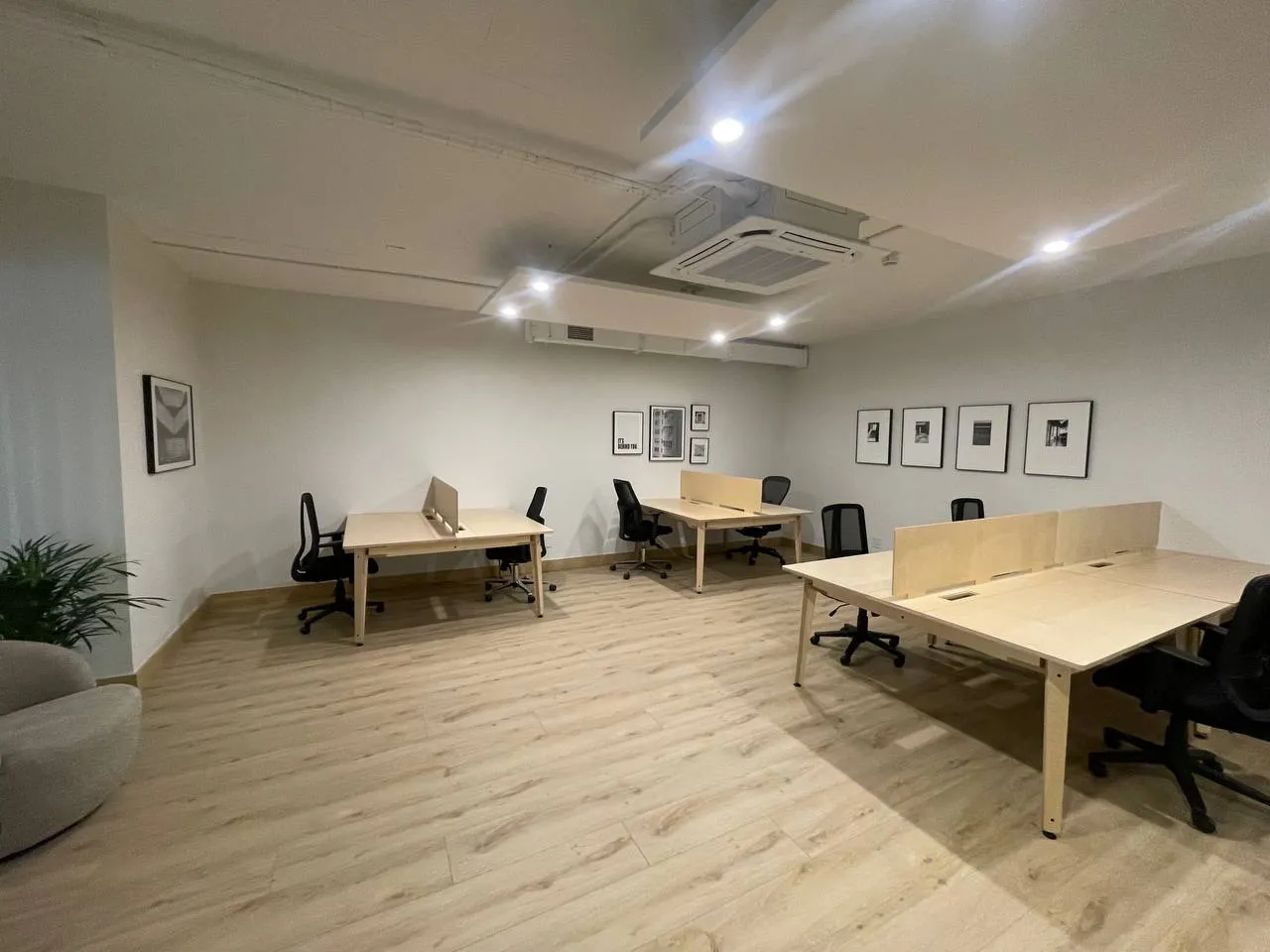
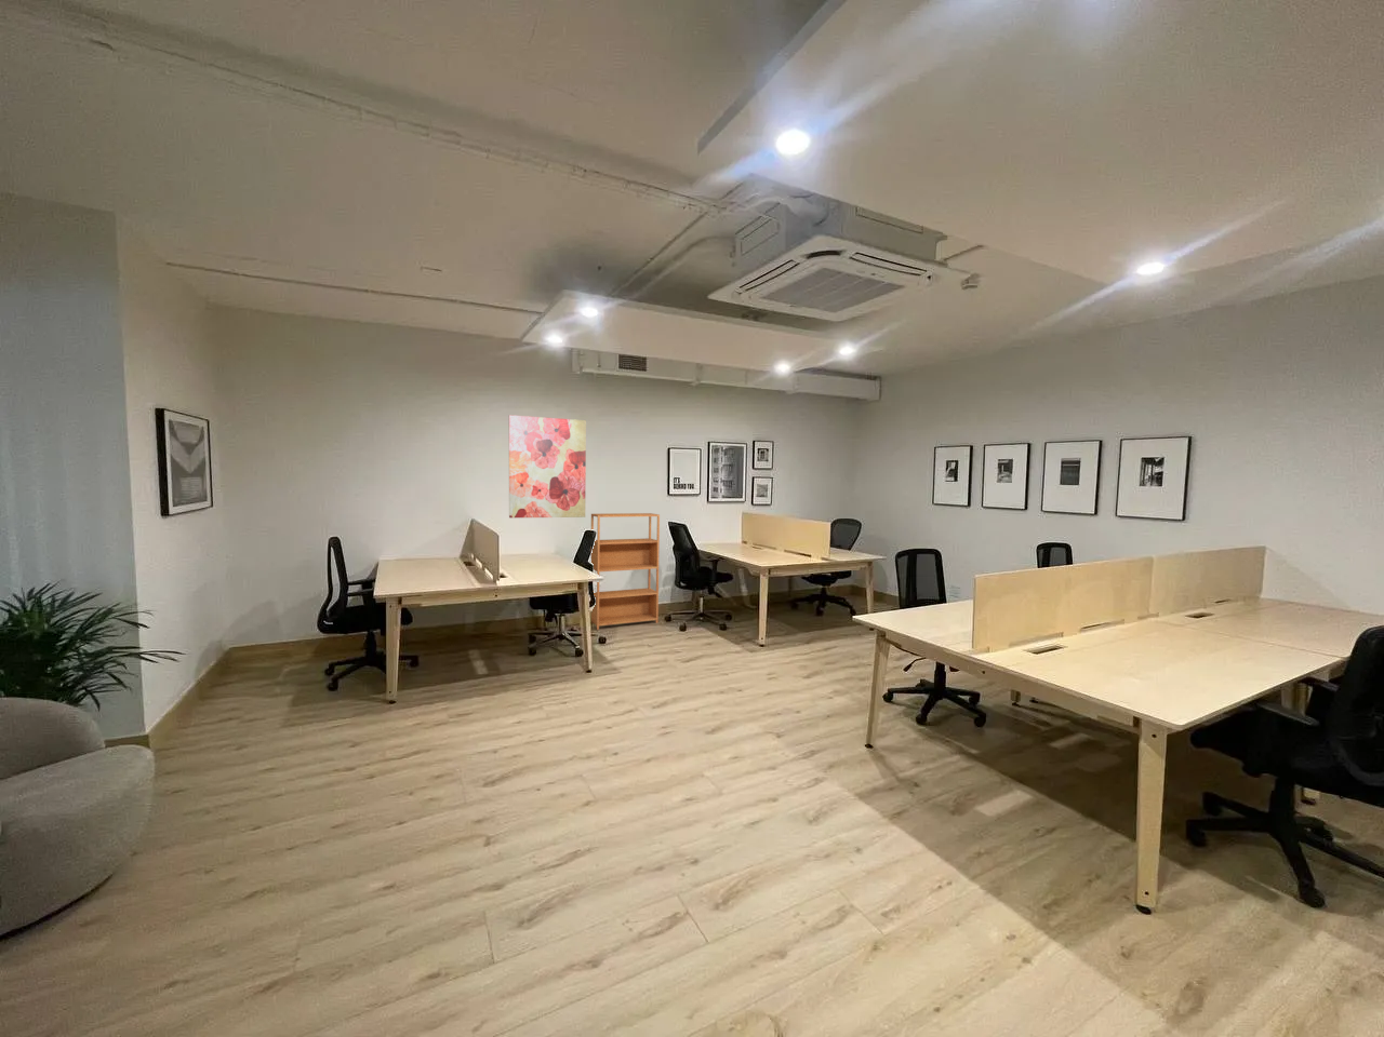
+ wall art (548, 467)
+ bookshelf (624, 569)
